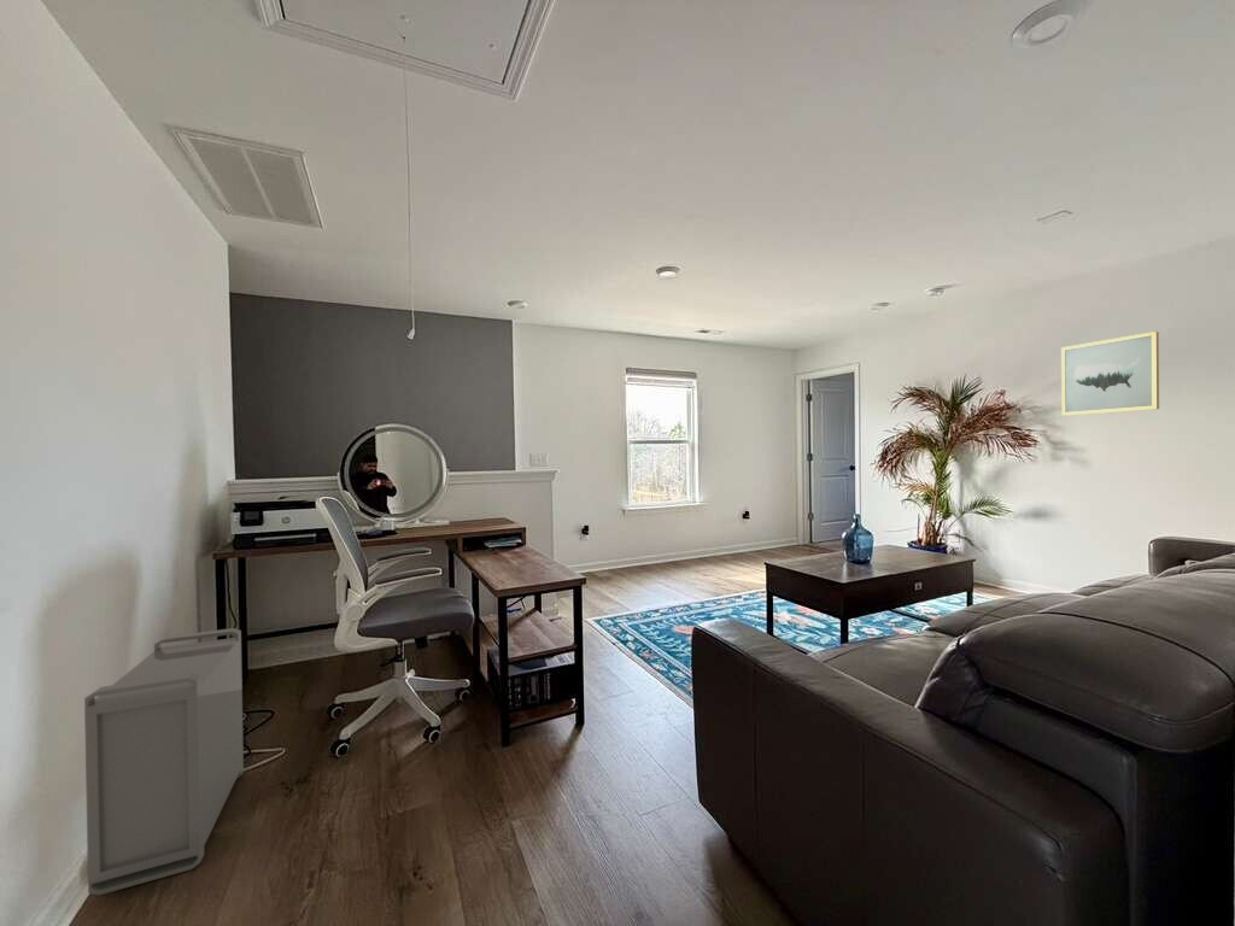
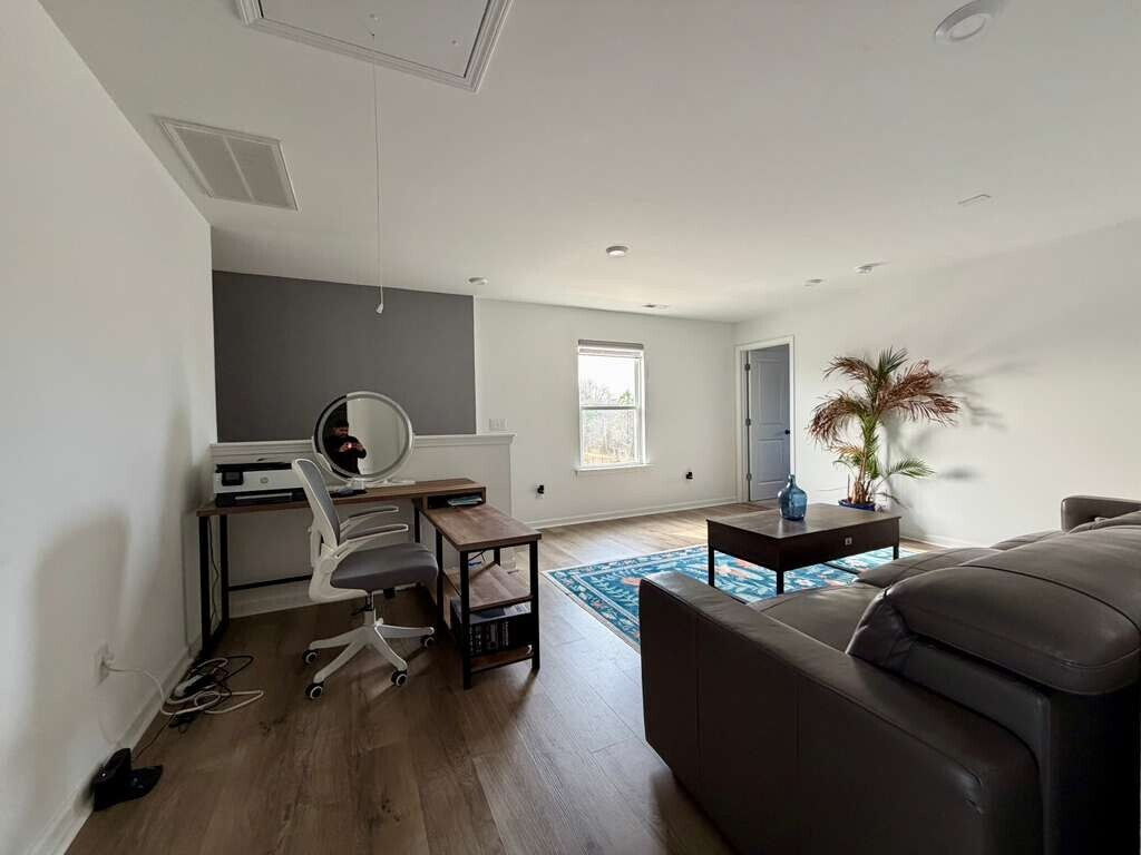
- storage bin (177, 739)
- wall art (1107, 376)
